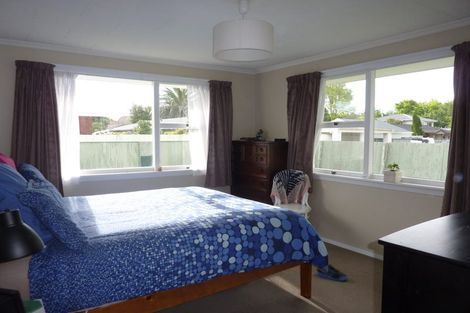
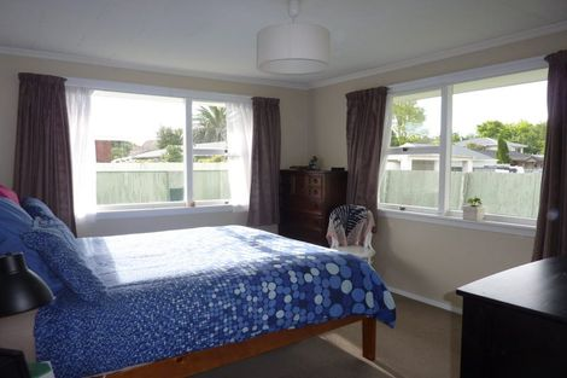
- sneaker (331, 271)
